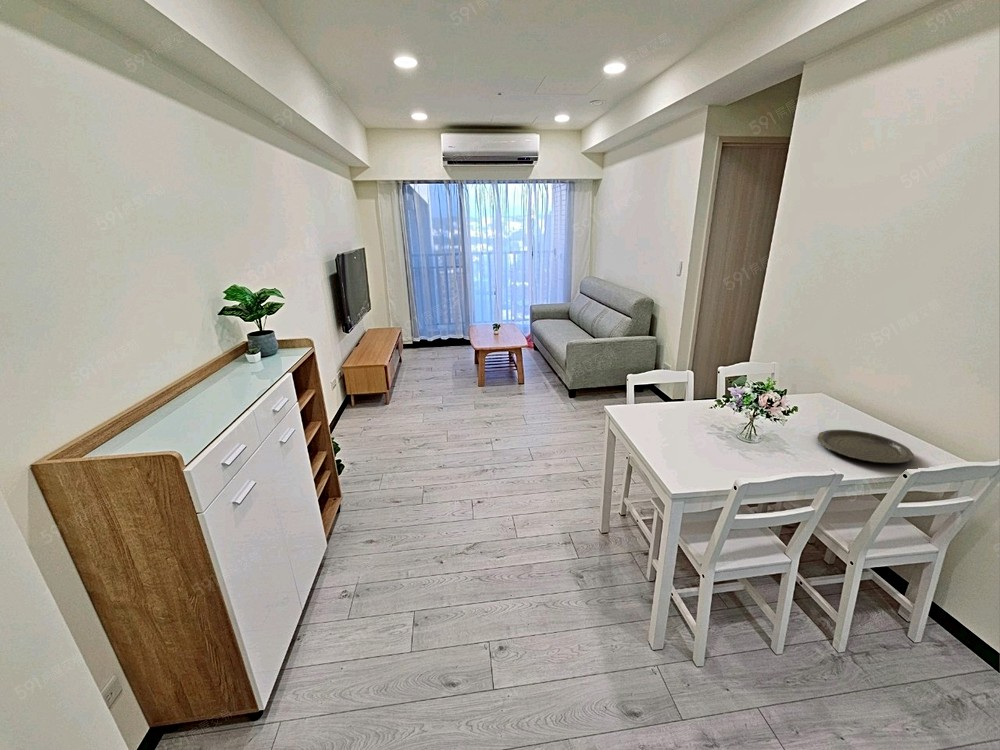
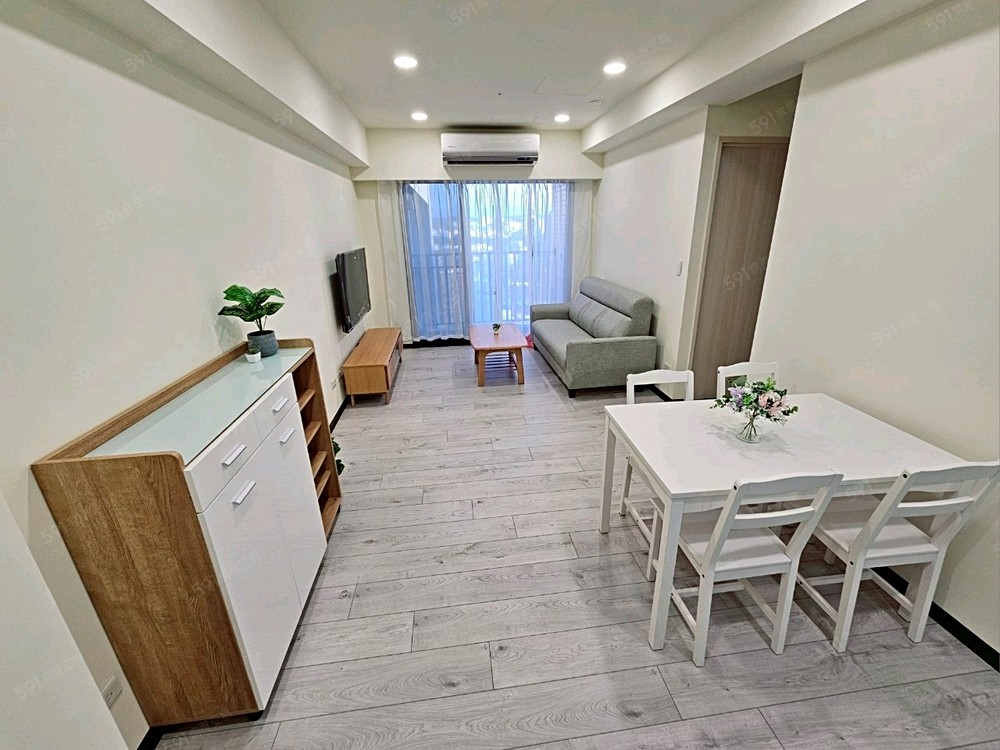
- plate (862, 446)
